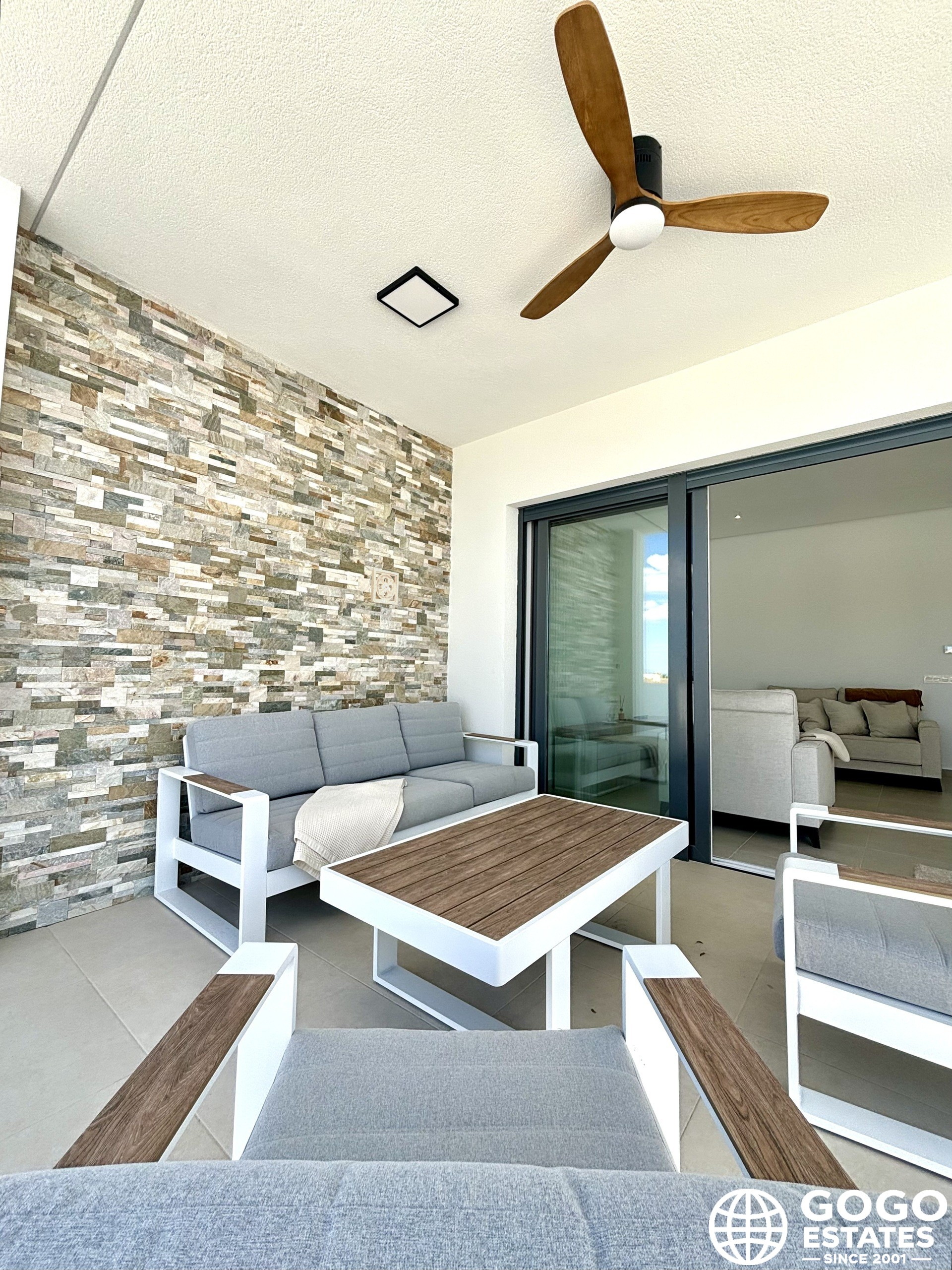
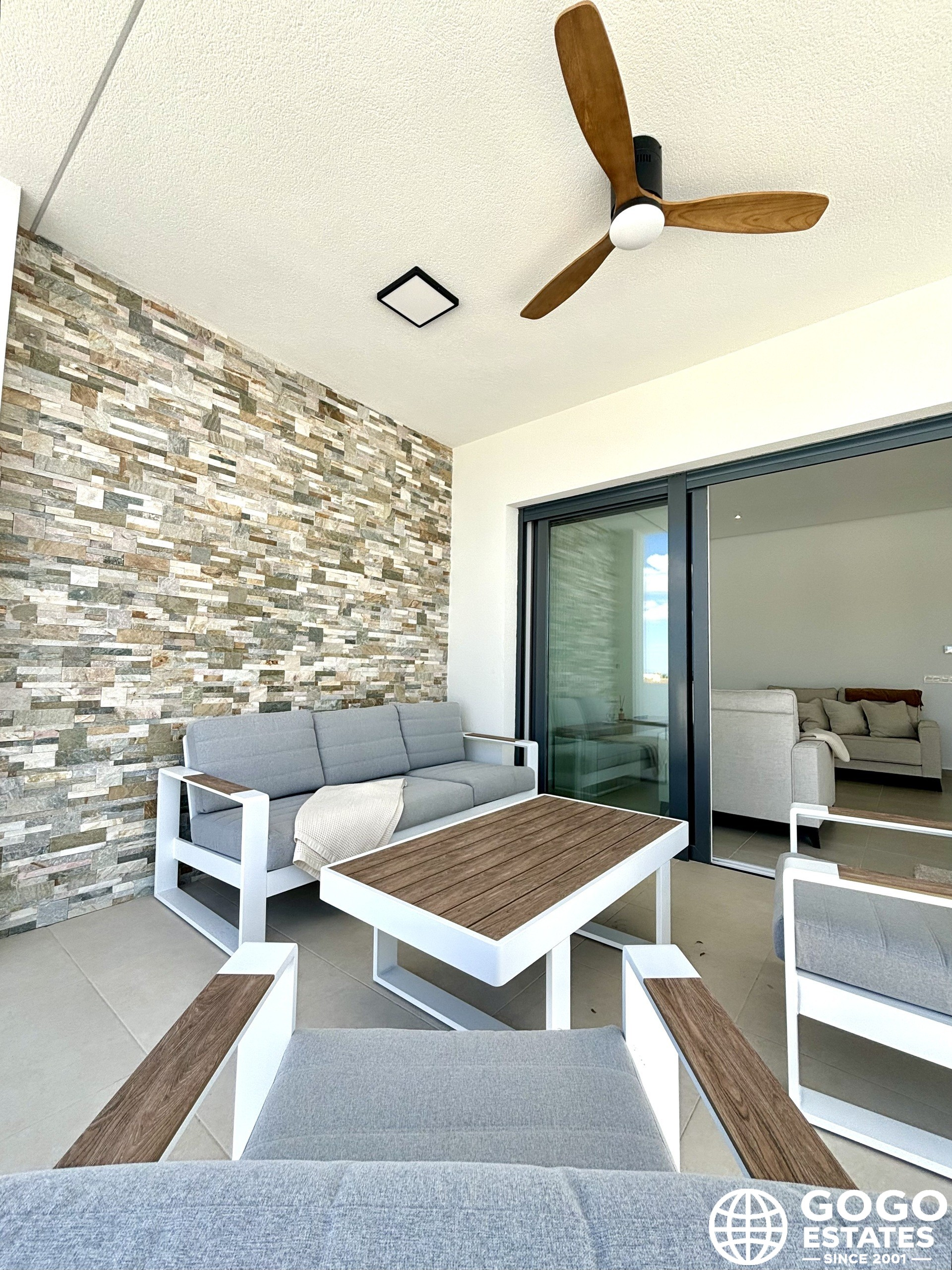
- wall ornament (385, 587)
